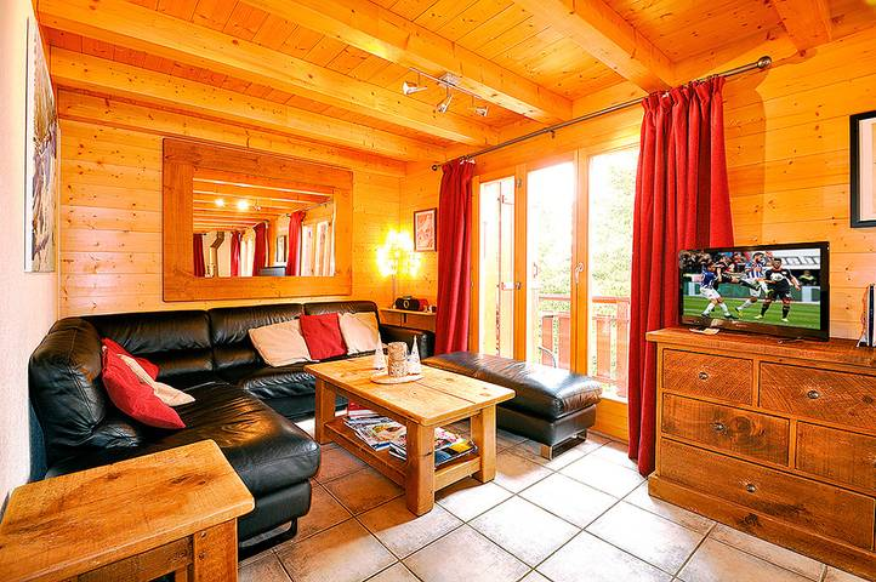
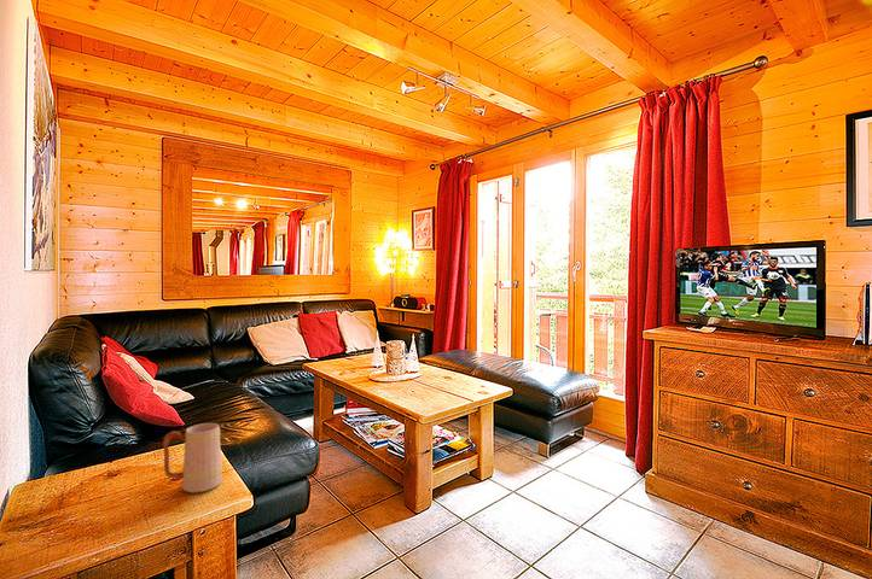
+ mug (193, 457)
